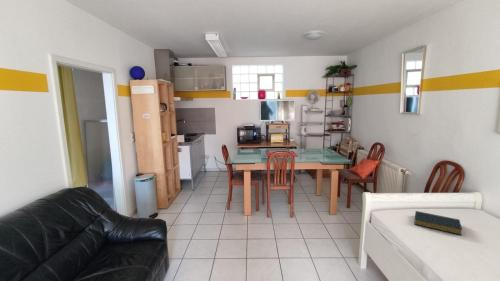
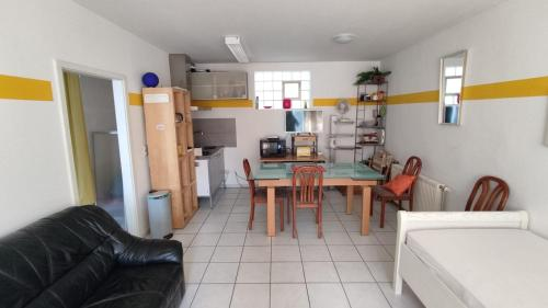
- hardback book (436, 221)
